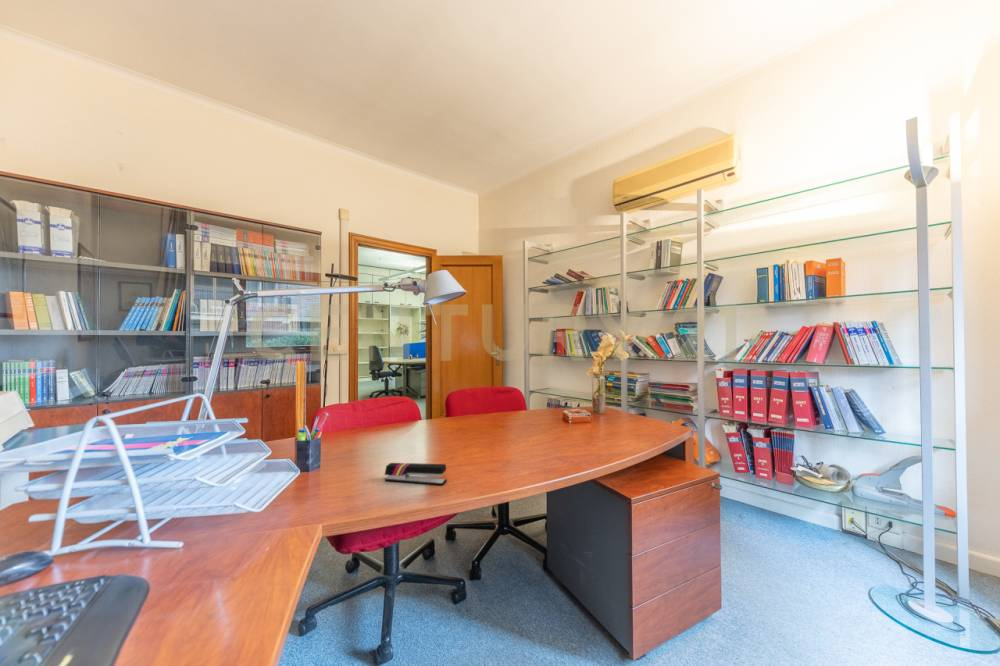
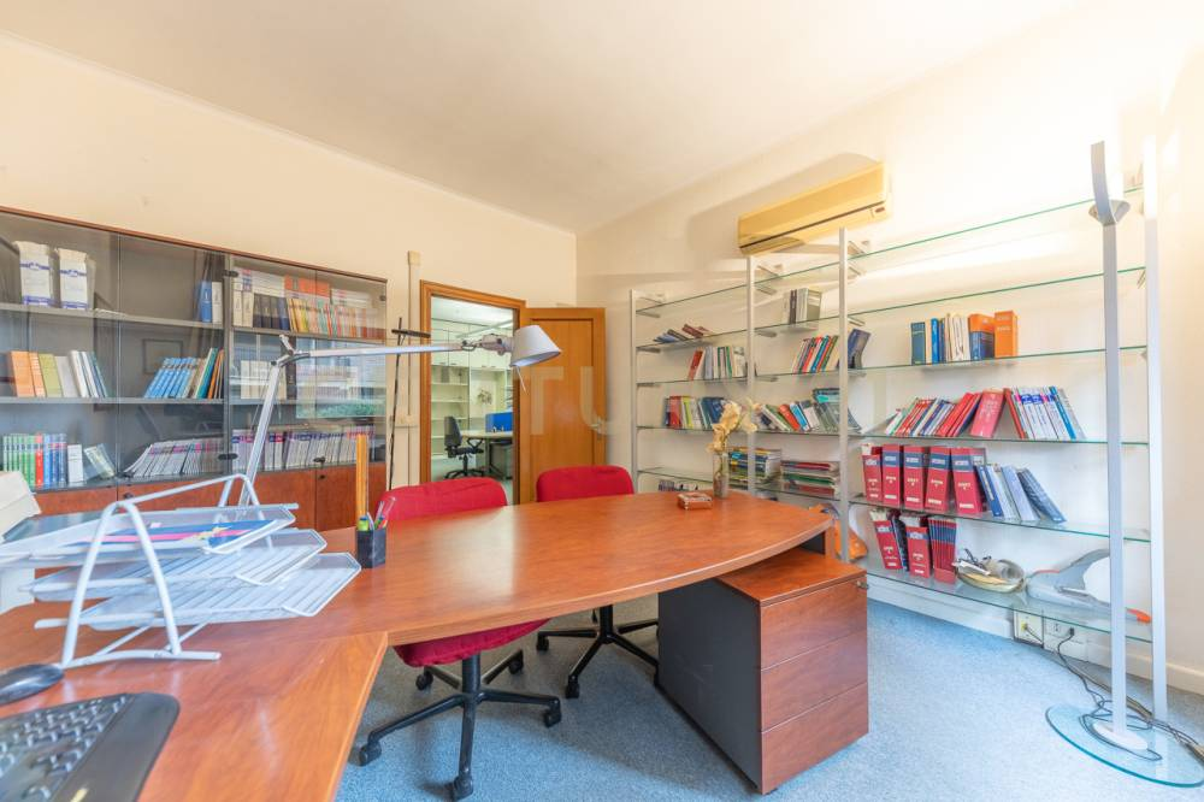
- stapler (415, 472)
